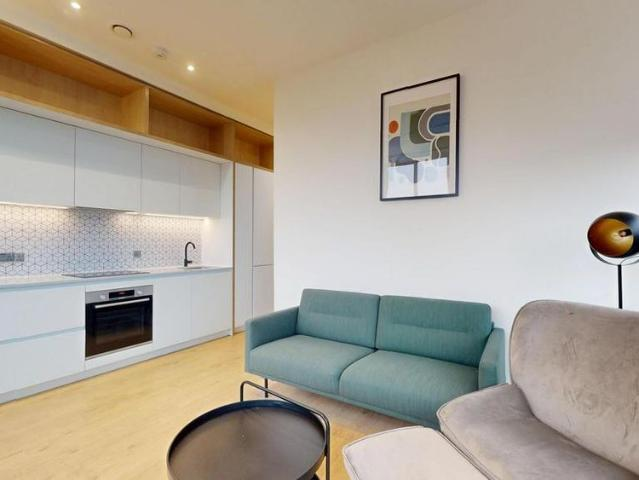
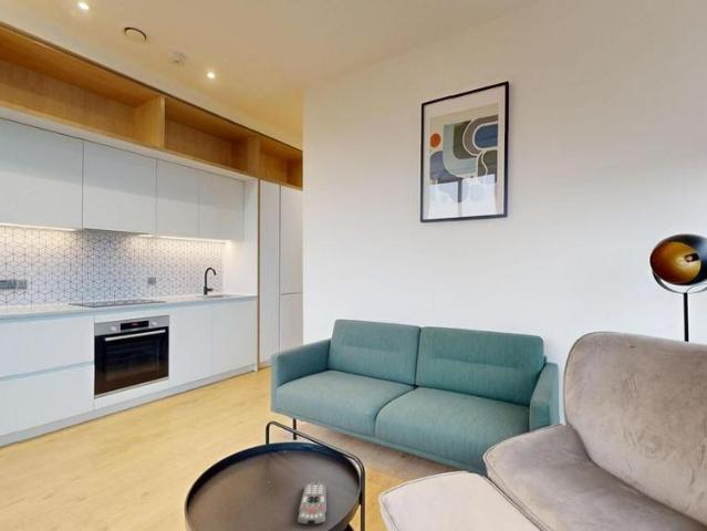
+ remote control (313, 501)
